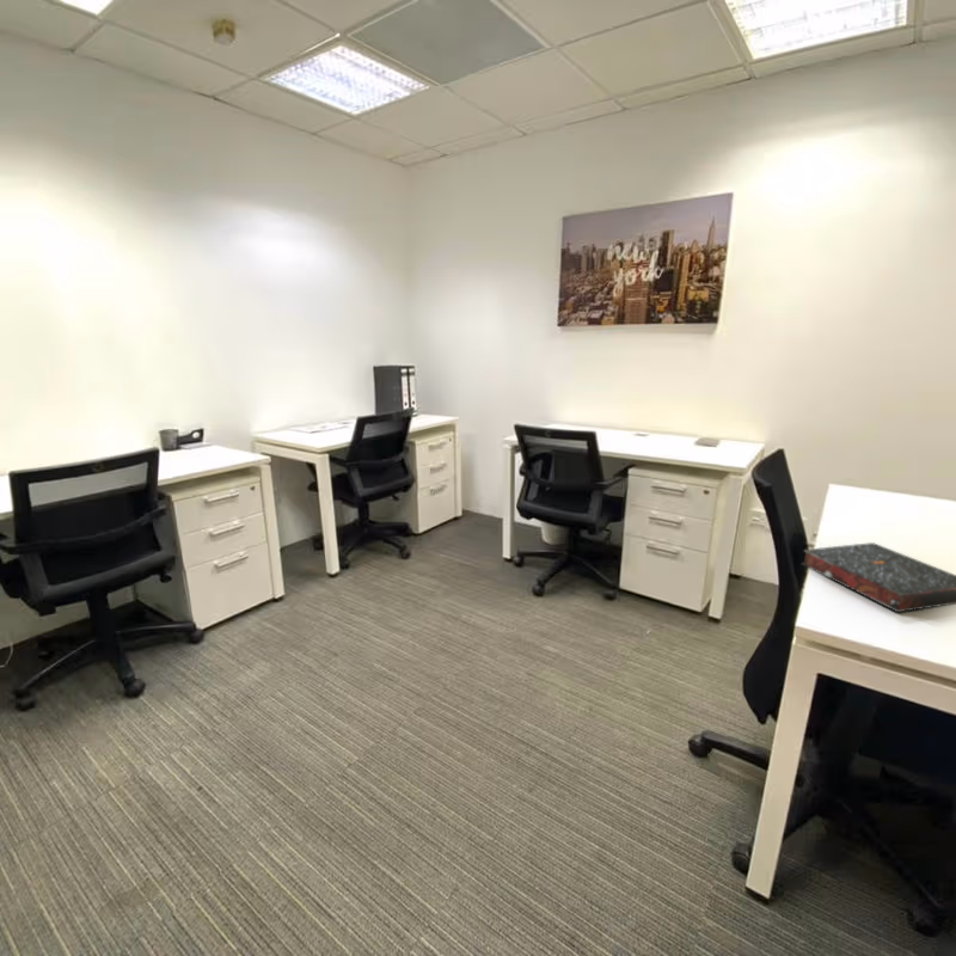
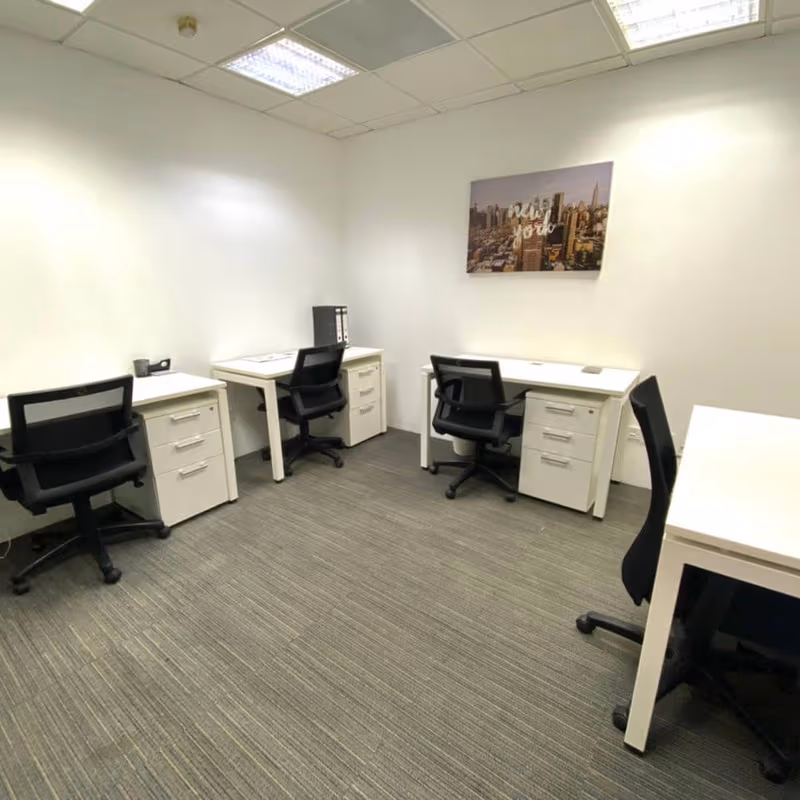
- book (884, 572)
